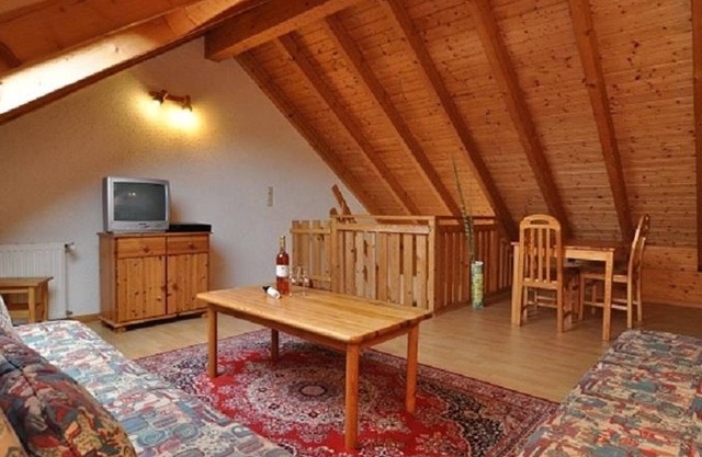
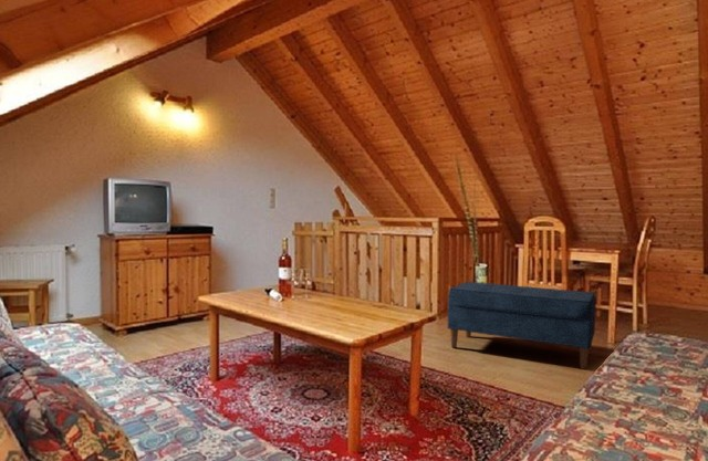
+ bench (520, 319)
